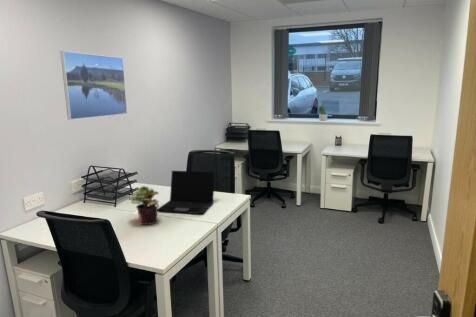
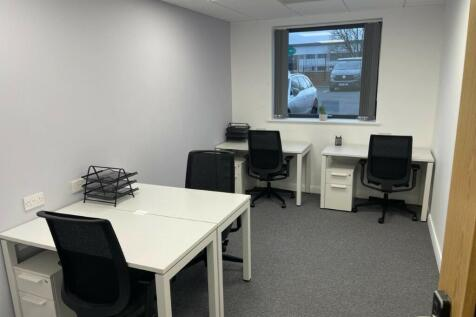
- potted plant (144, 204)
- laptop (186, 191)
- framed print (97, 86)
